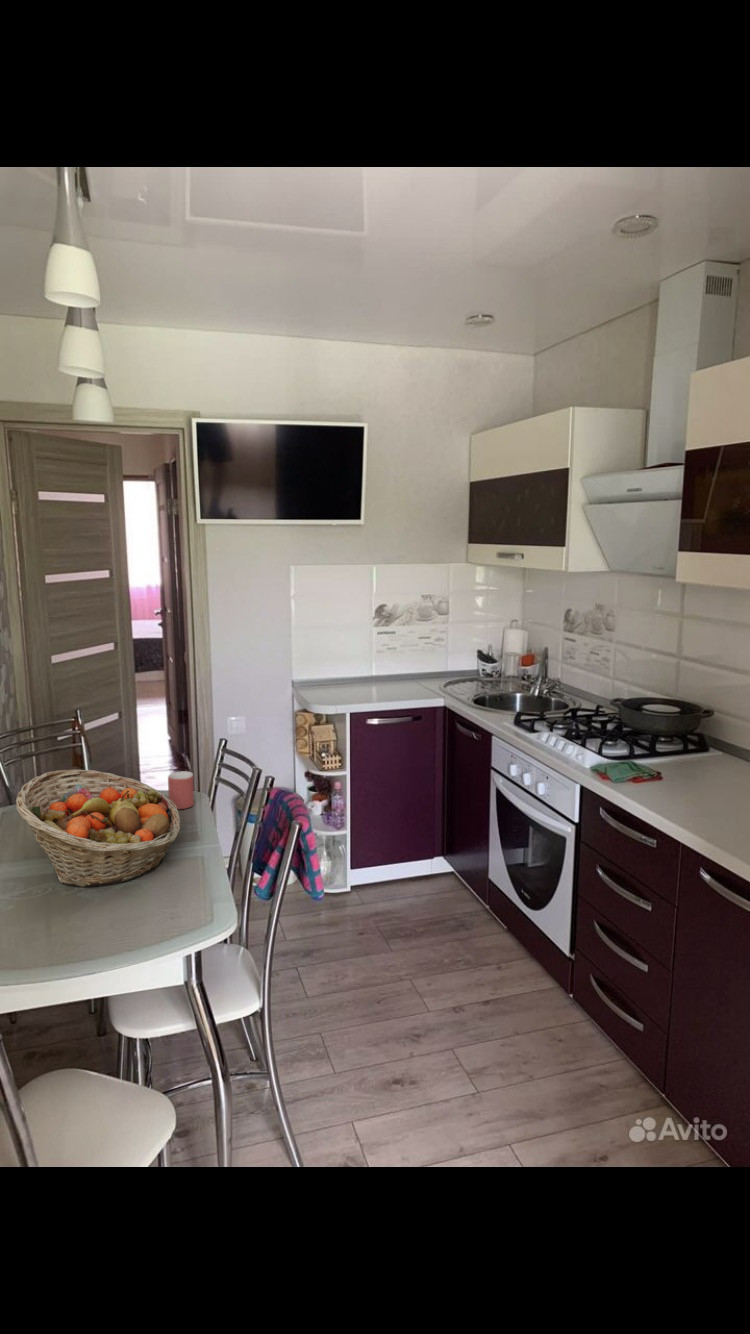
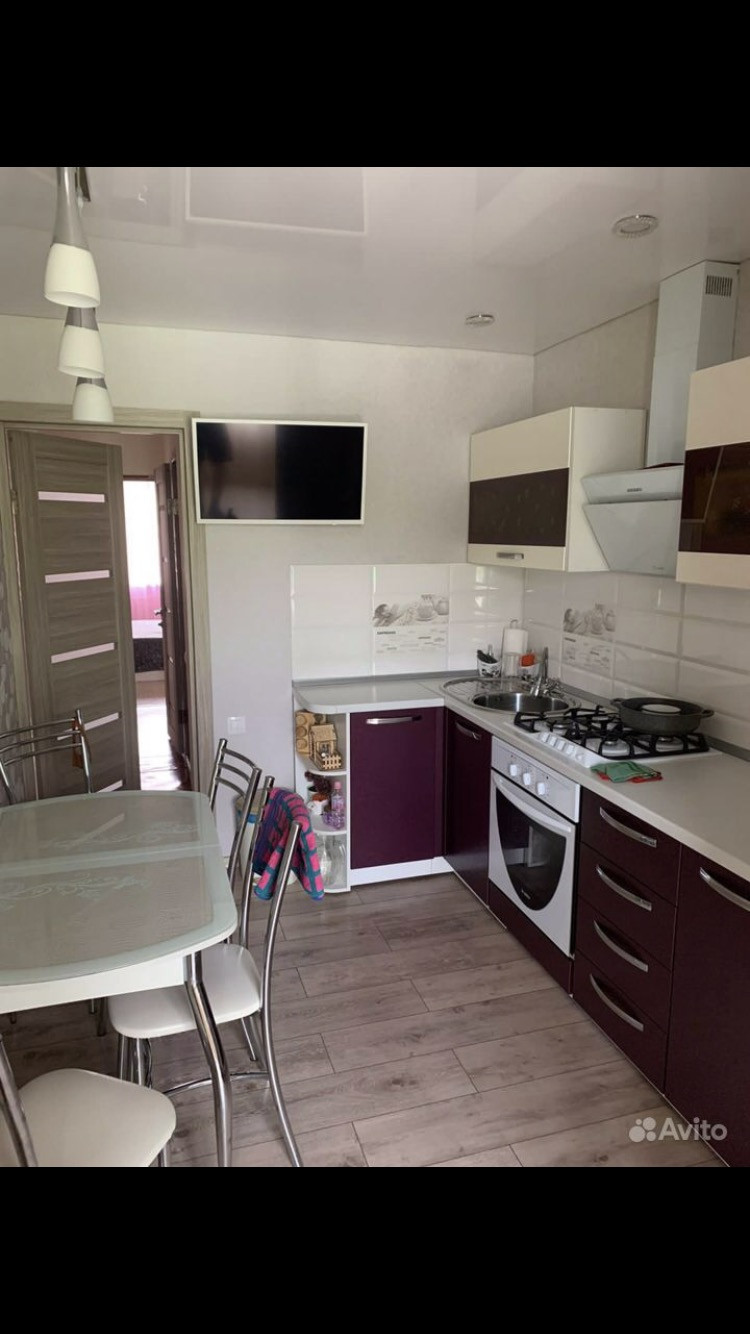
- mug (179, 788)
- fruit basket (103, 820)
